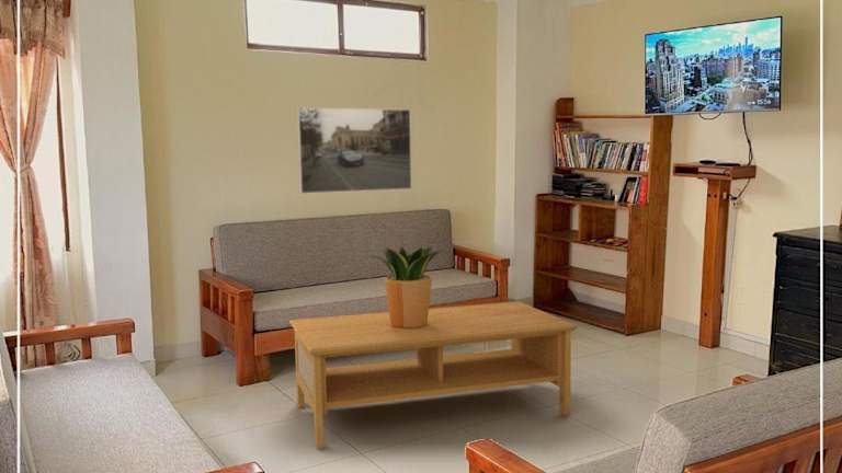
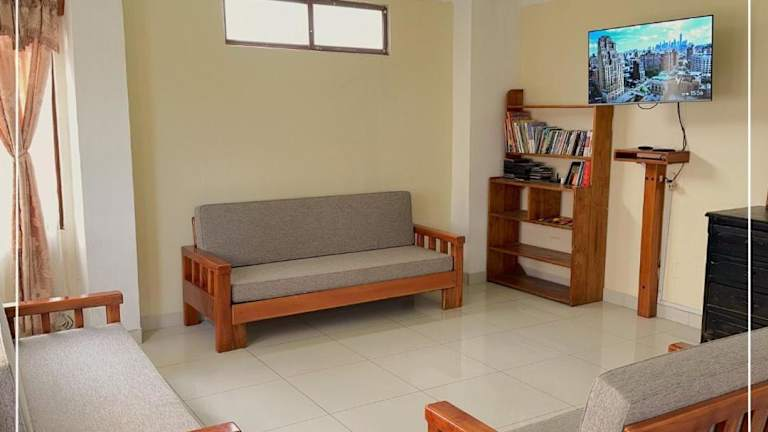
- potted plant (411, 284)
- coffee table (429, 366)
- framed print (356, 150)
